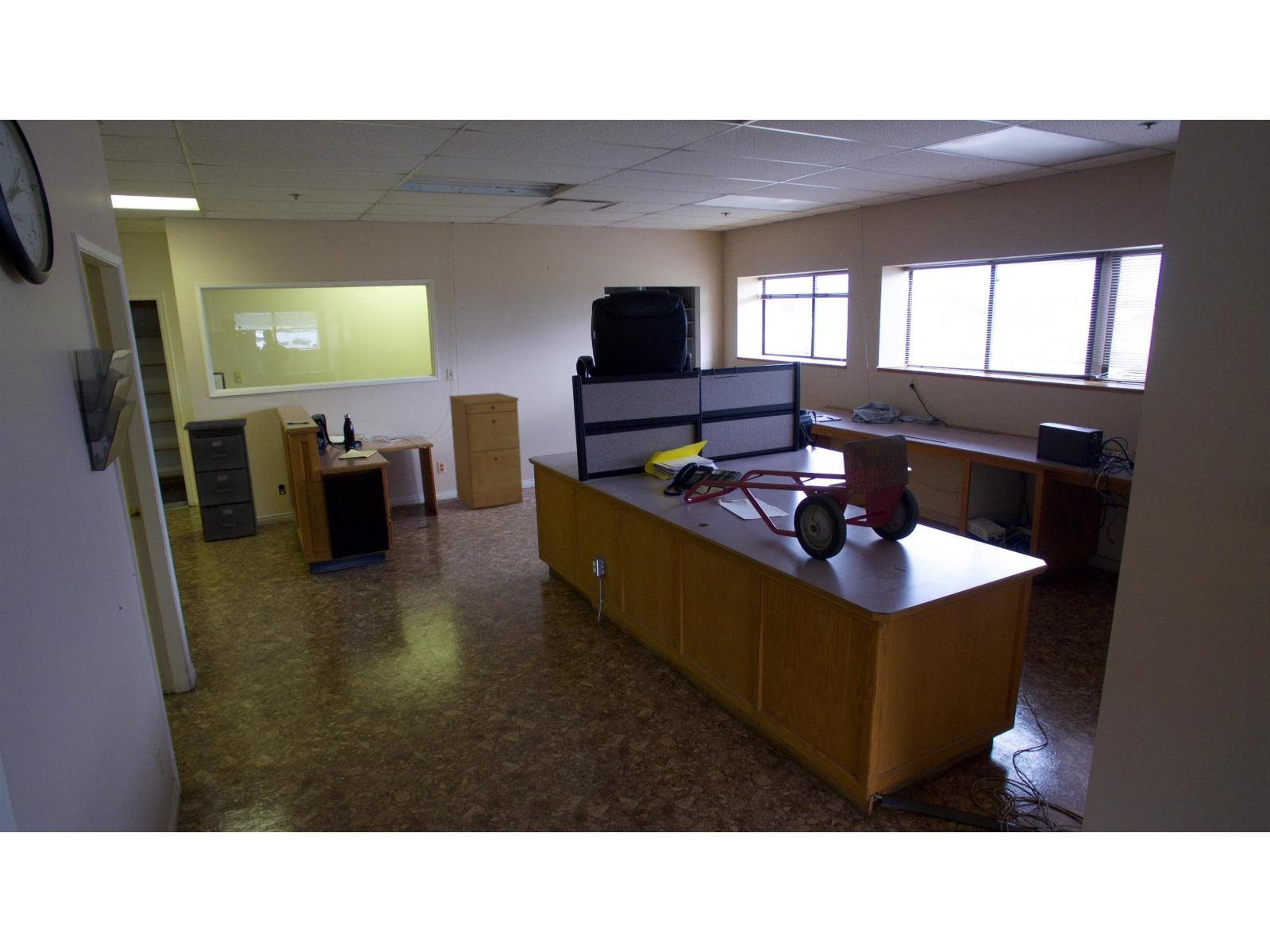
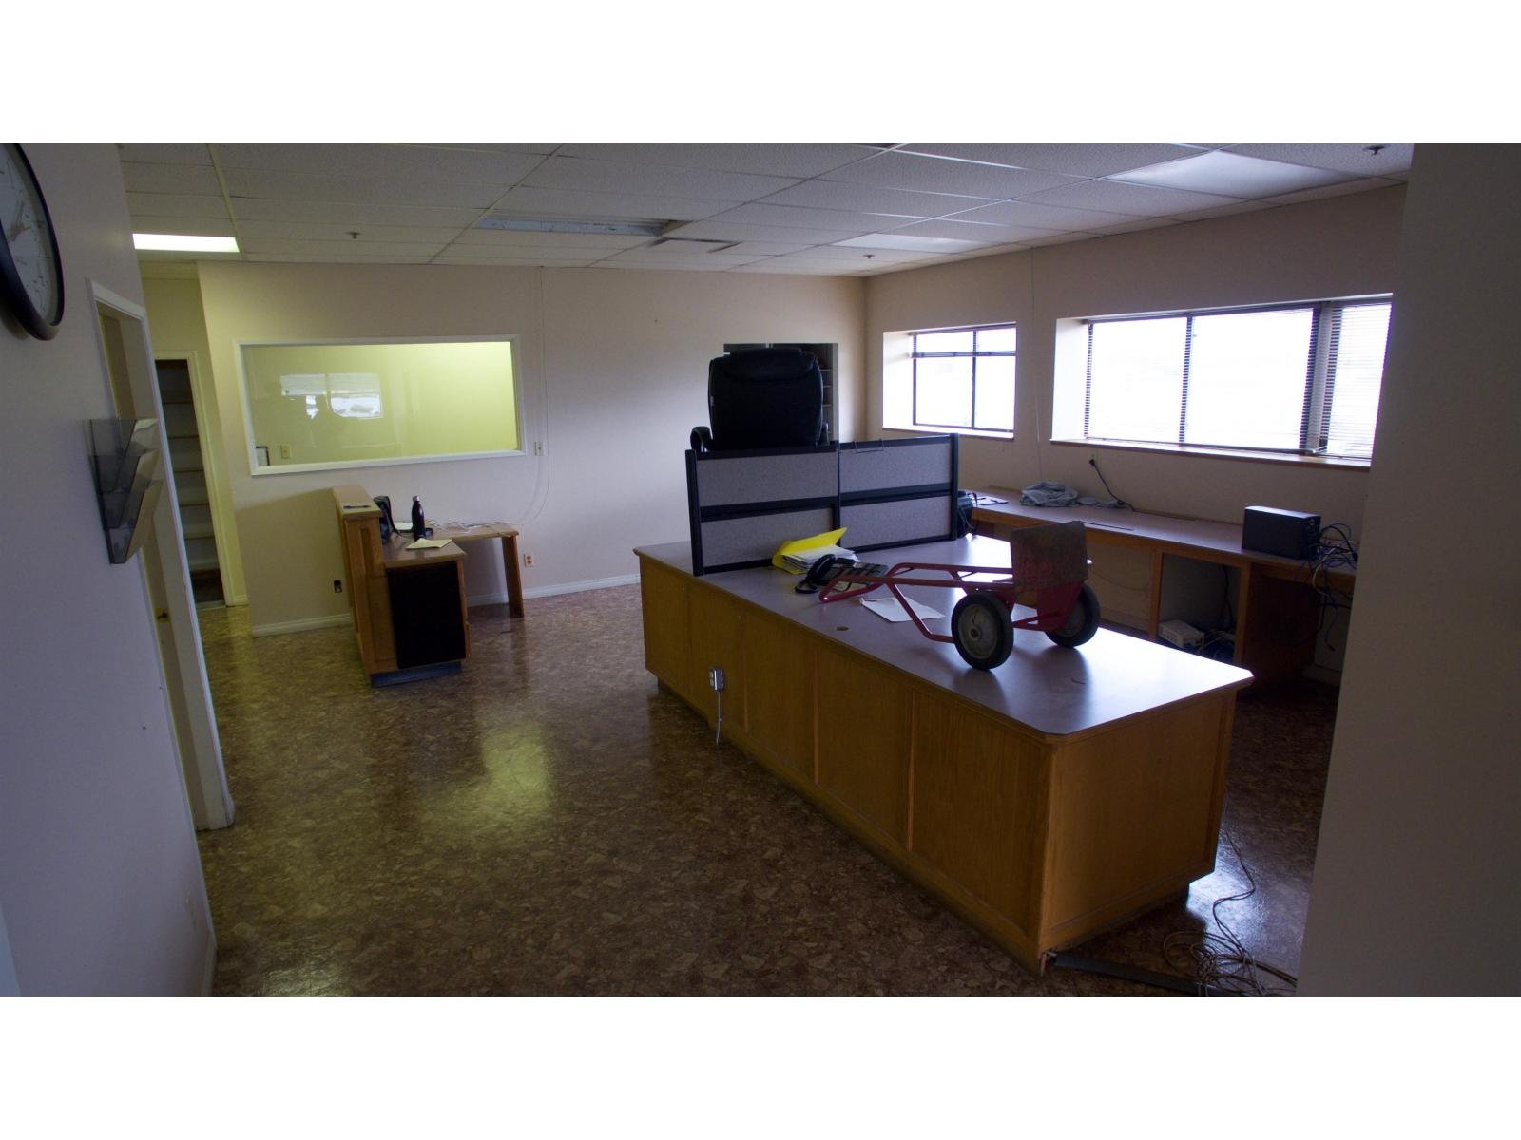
- filing cabinet (486, 449)
- filing cabinet (224, 479)
